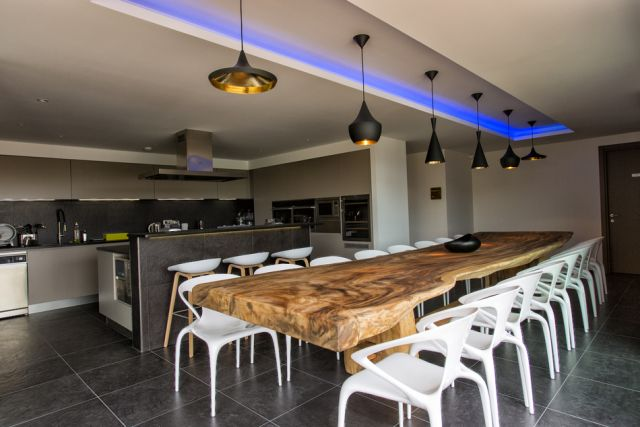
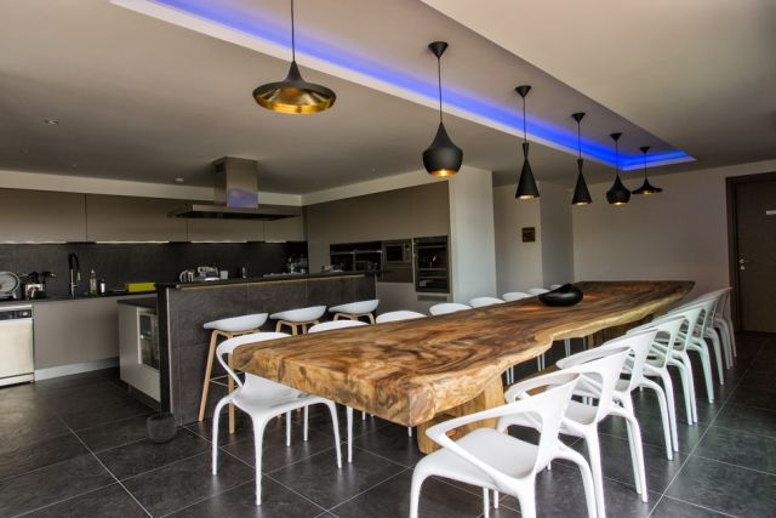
+ planter (162, 428)
